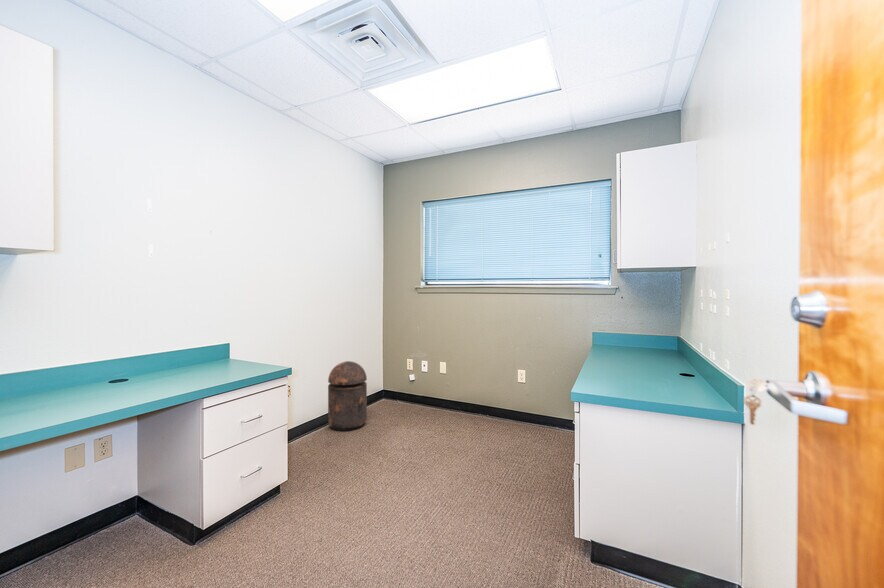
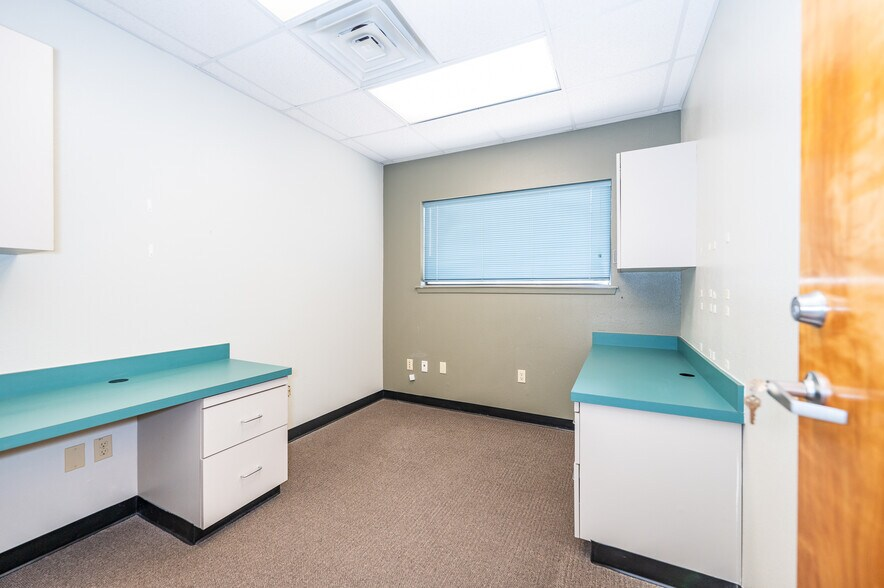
- trash can (347, 392)
